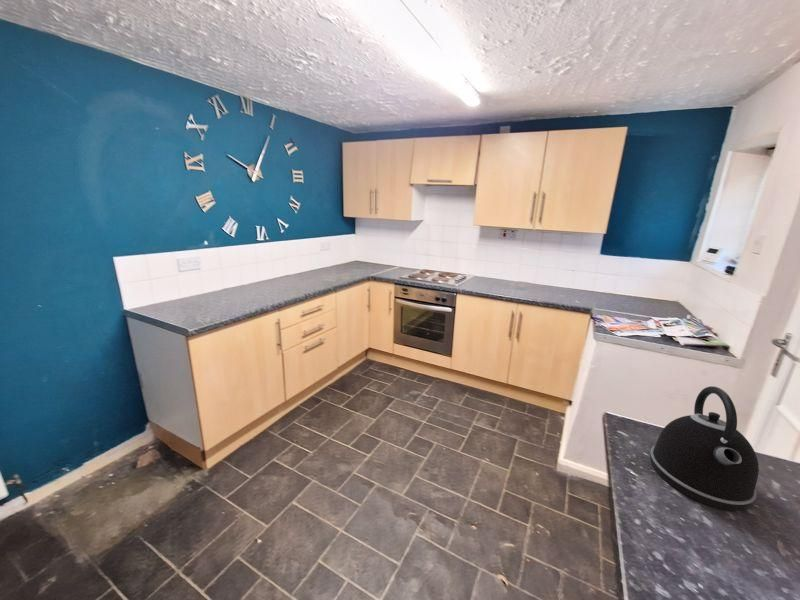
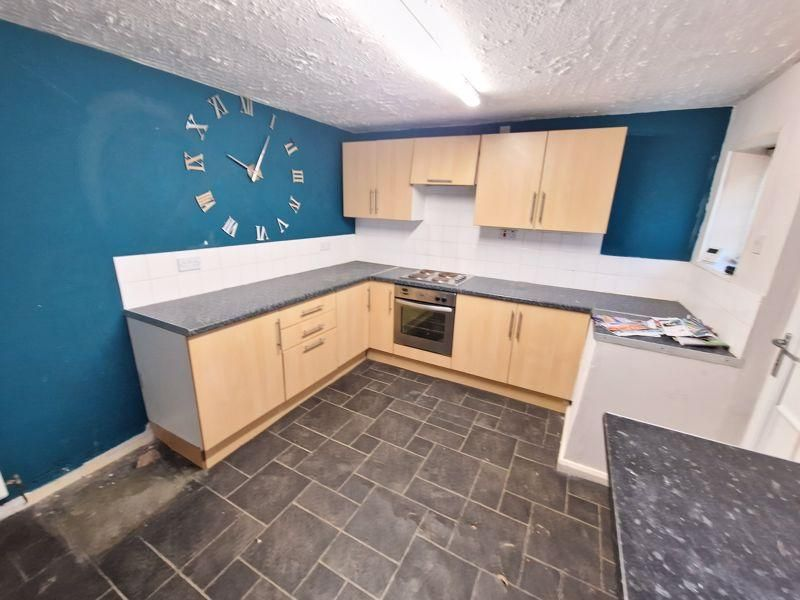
- kettle (710, 436)
